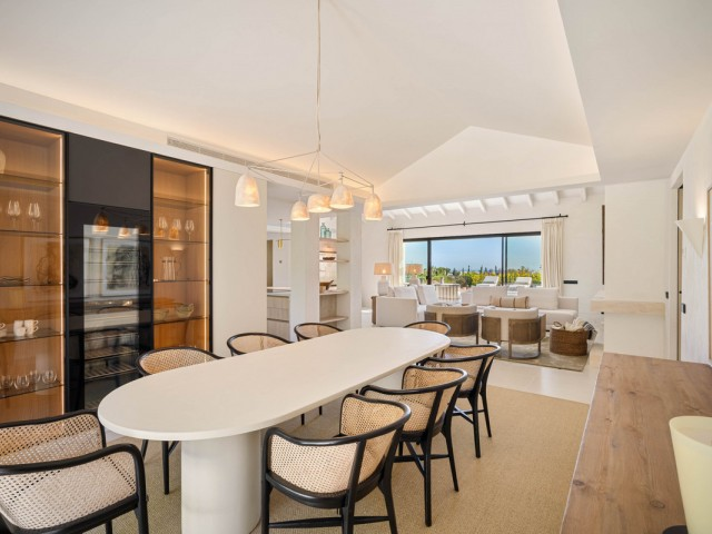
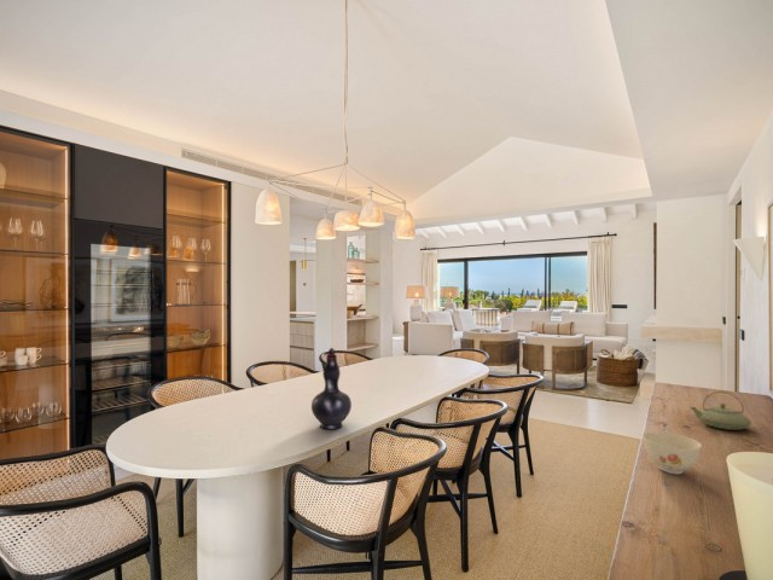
+ bowl (670, 454)
+ teapot (719, 408)
+ decorative vase (331, 387)
